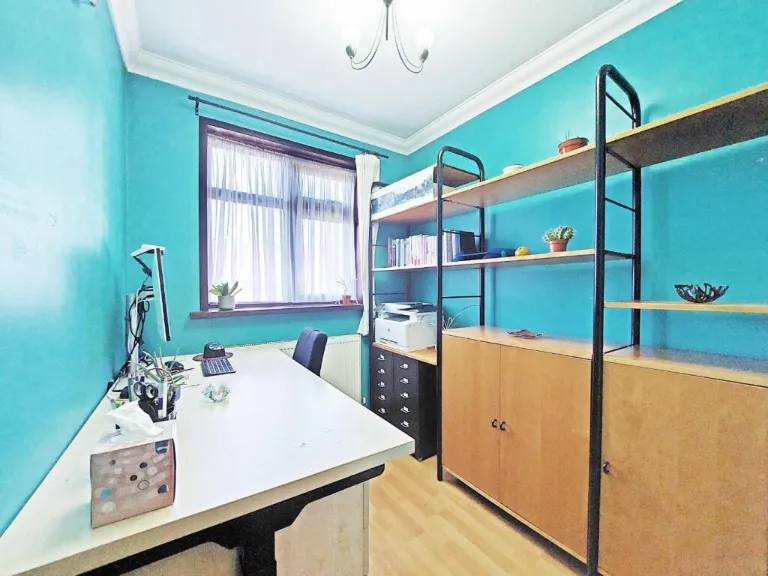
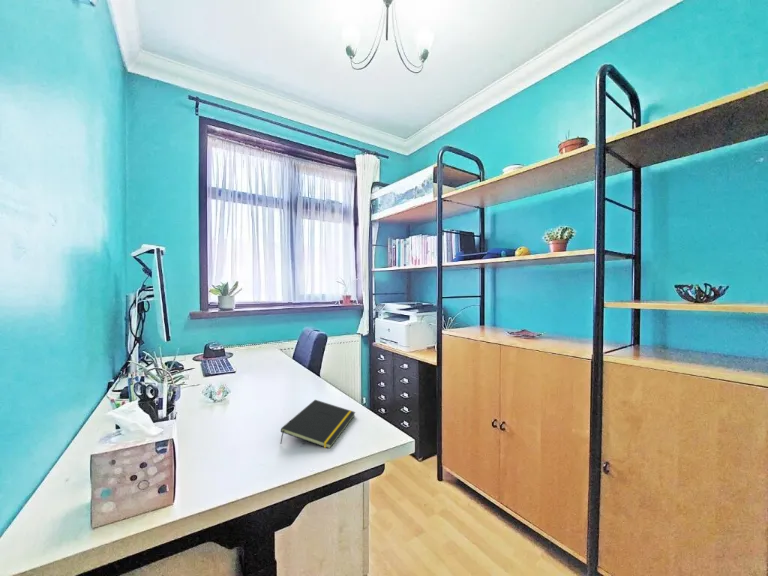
+ notepad (321, 421)
